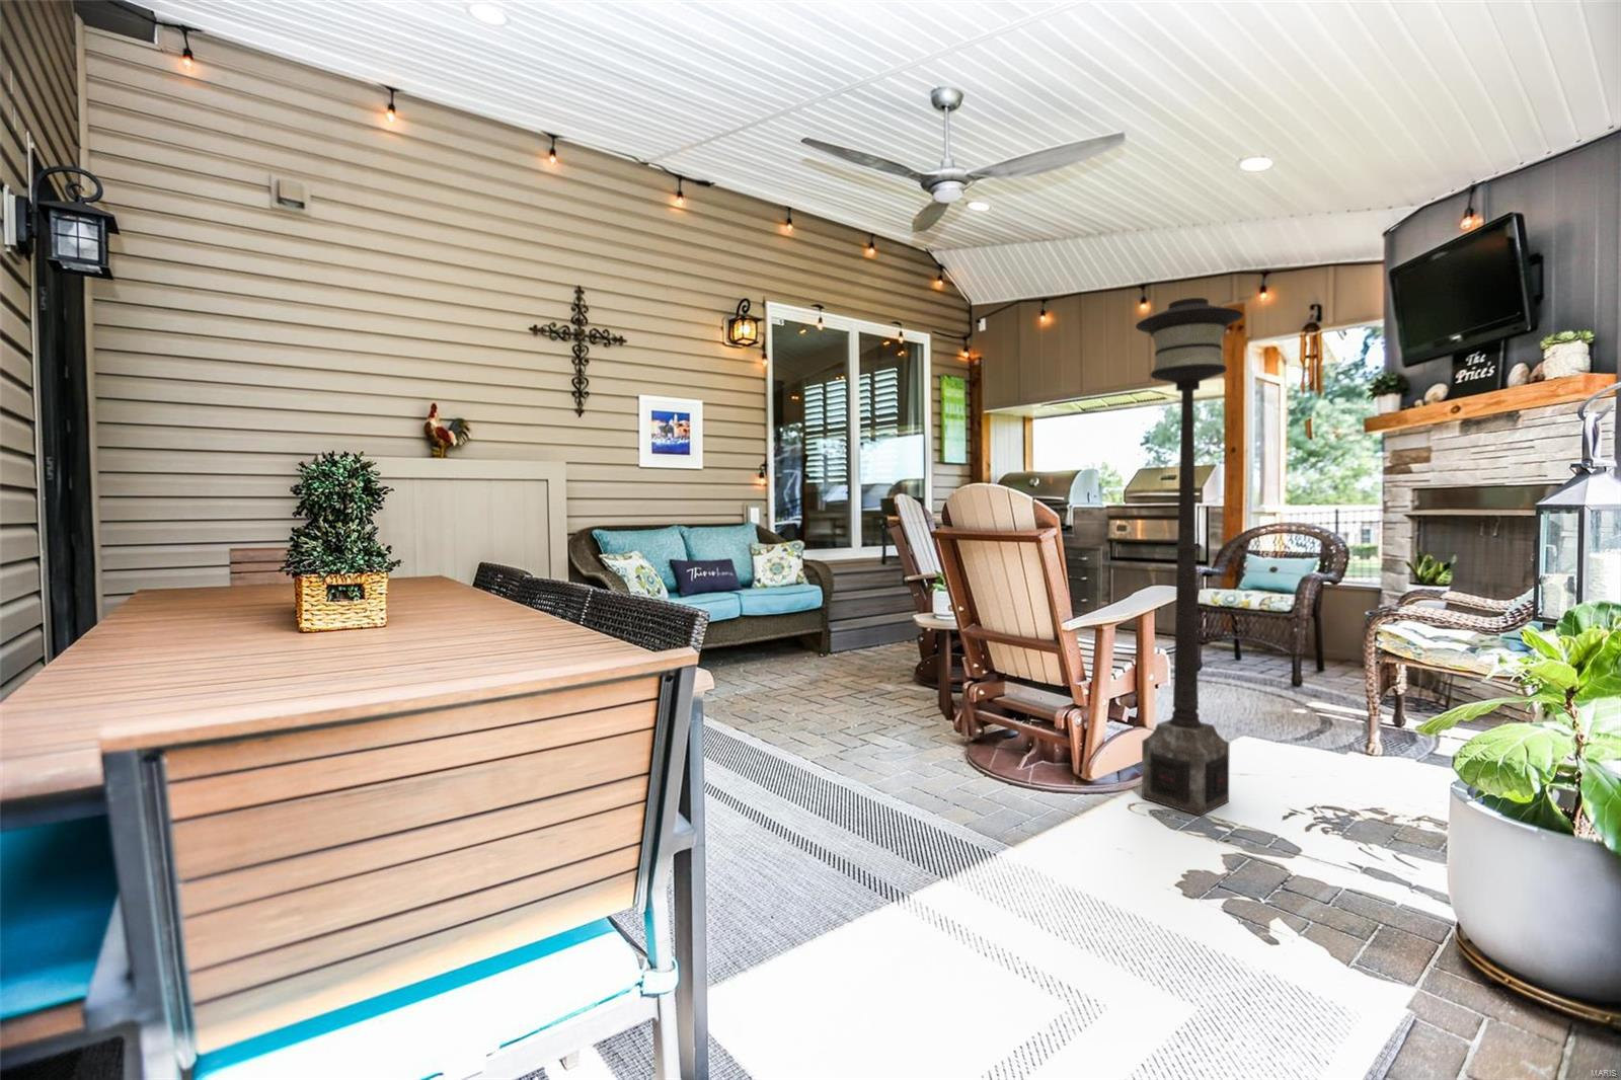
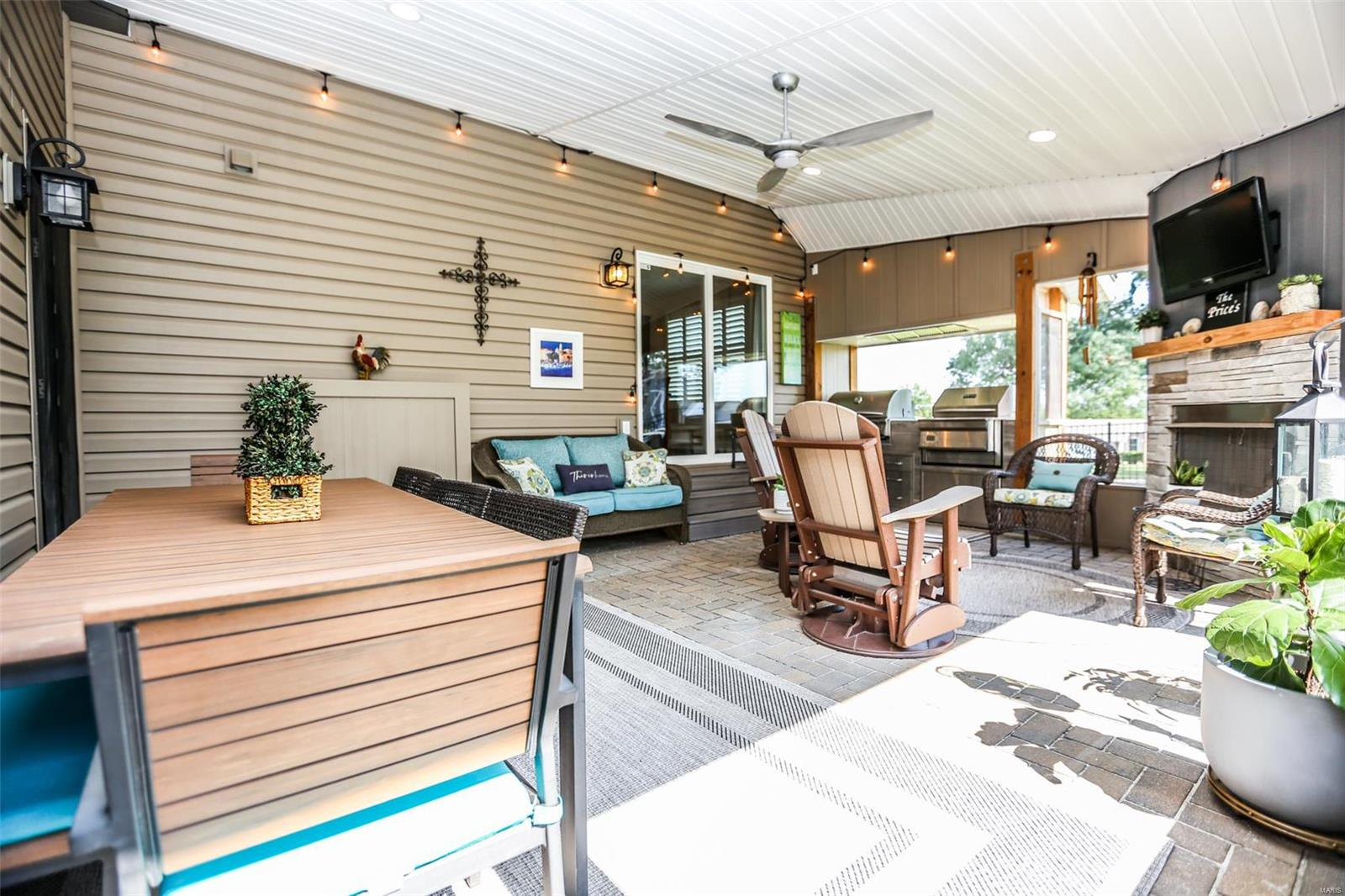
- floor lamp (1186, 554)
